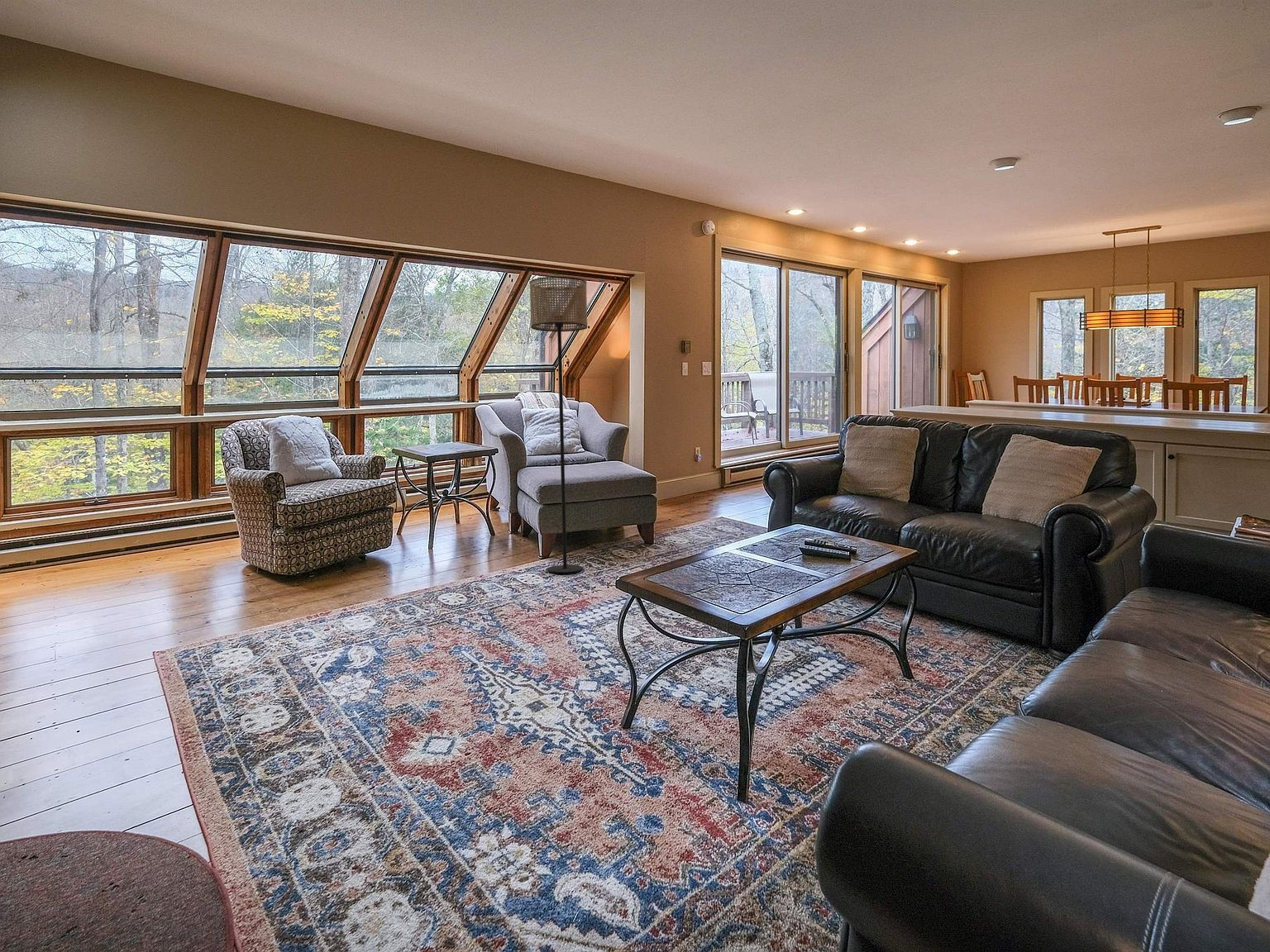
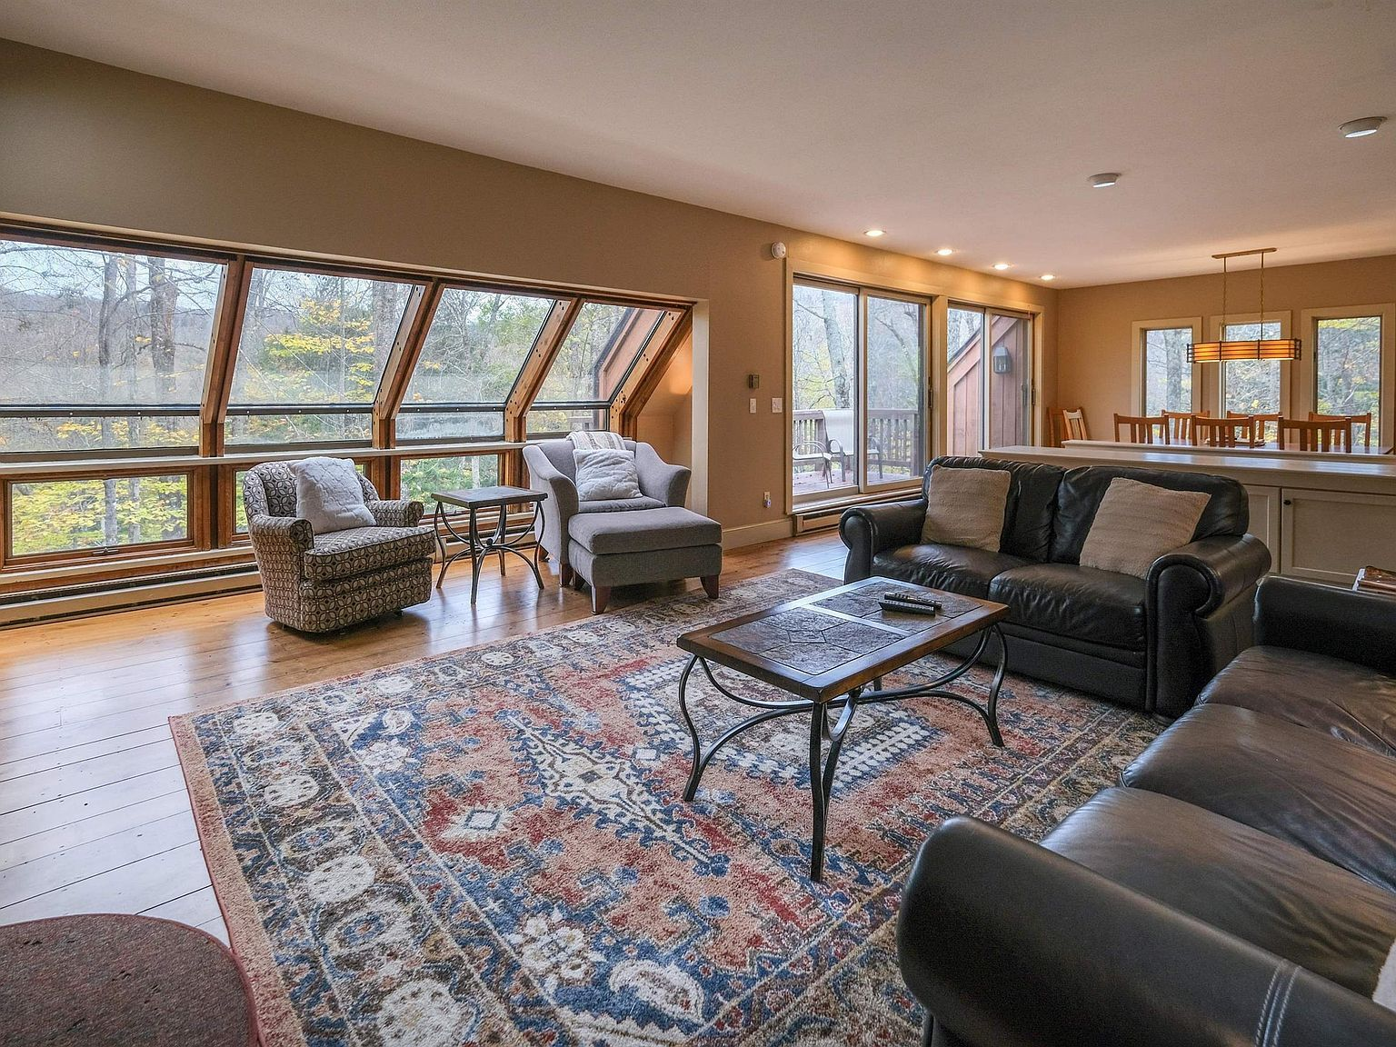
- floor lamp (561, 427)
